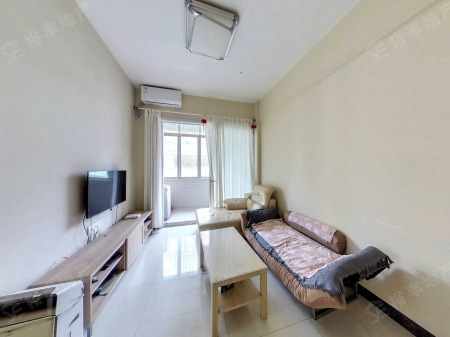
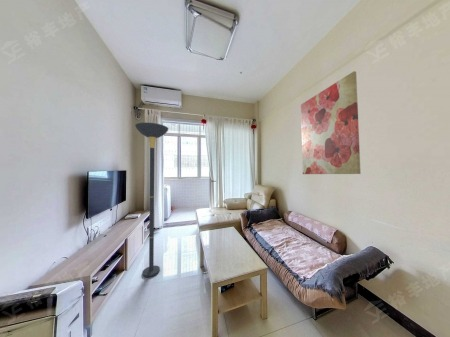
+ floor lamp (151, 198)
+ wall art (324, 132)
